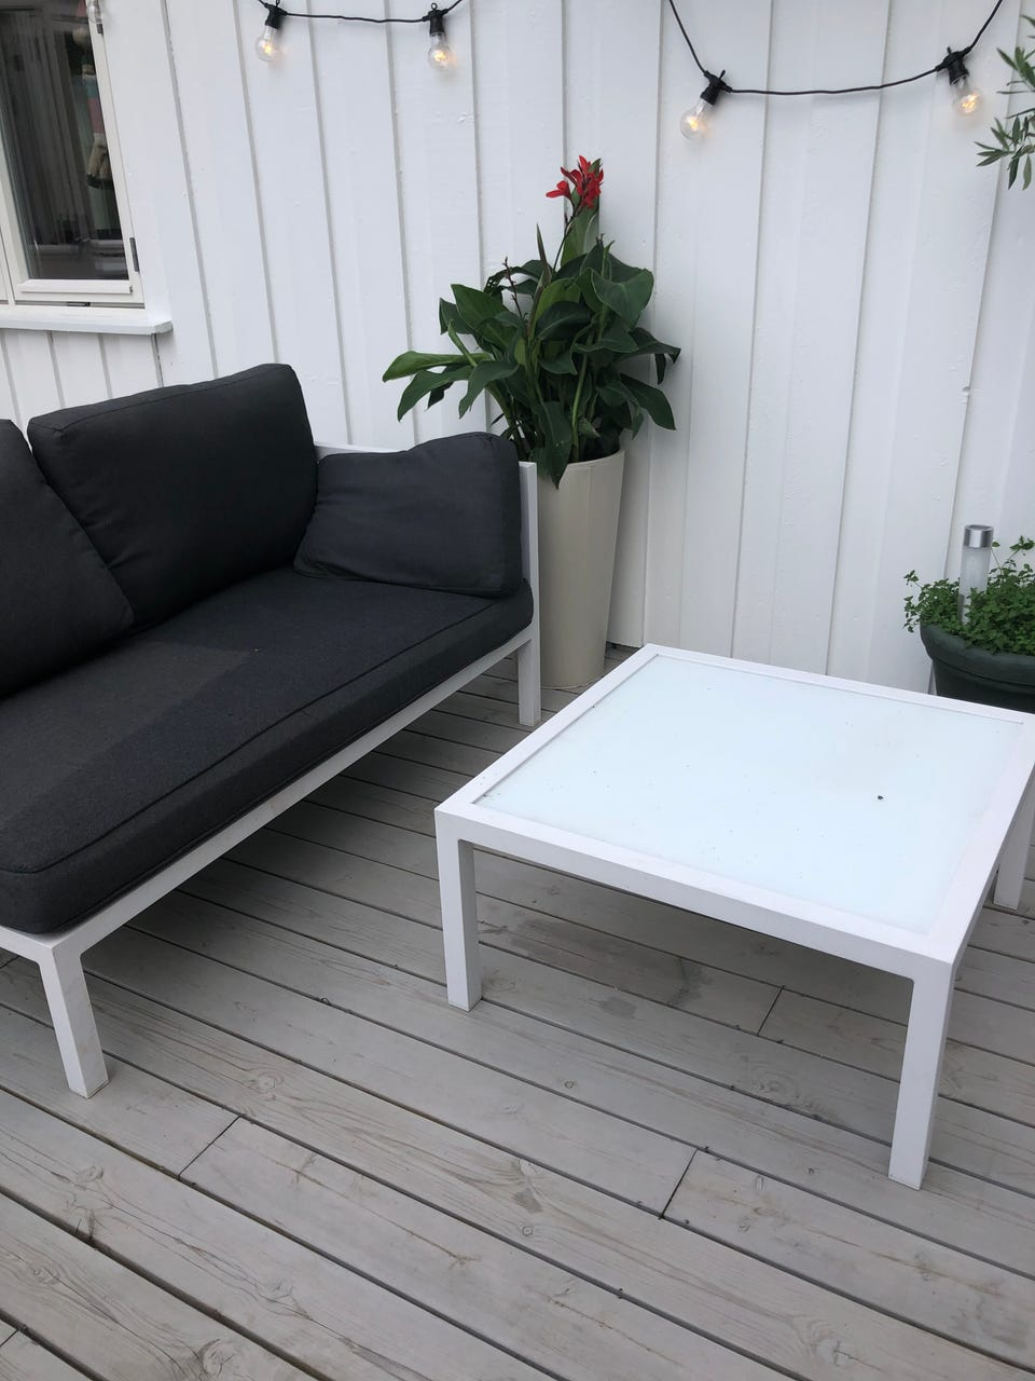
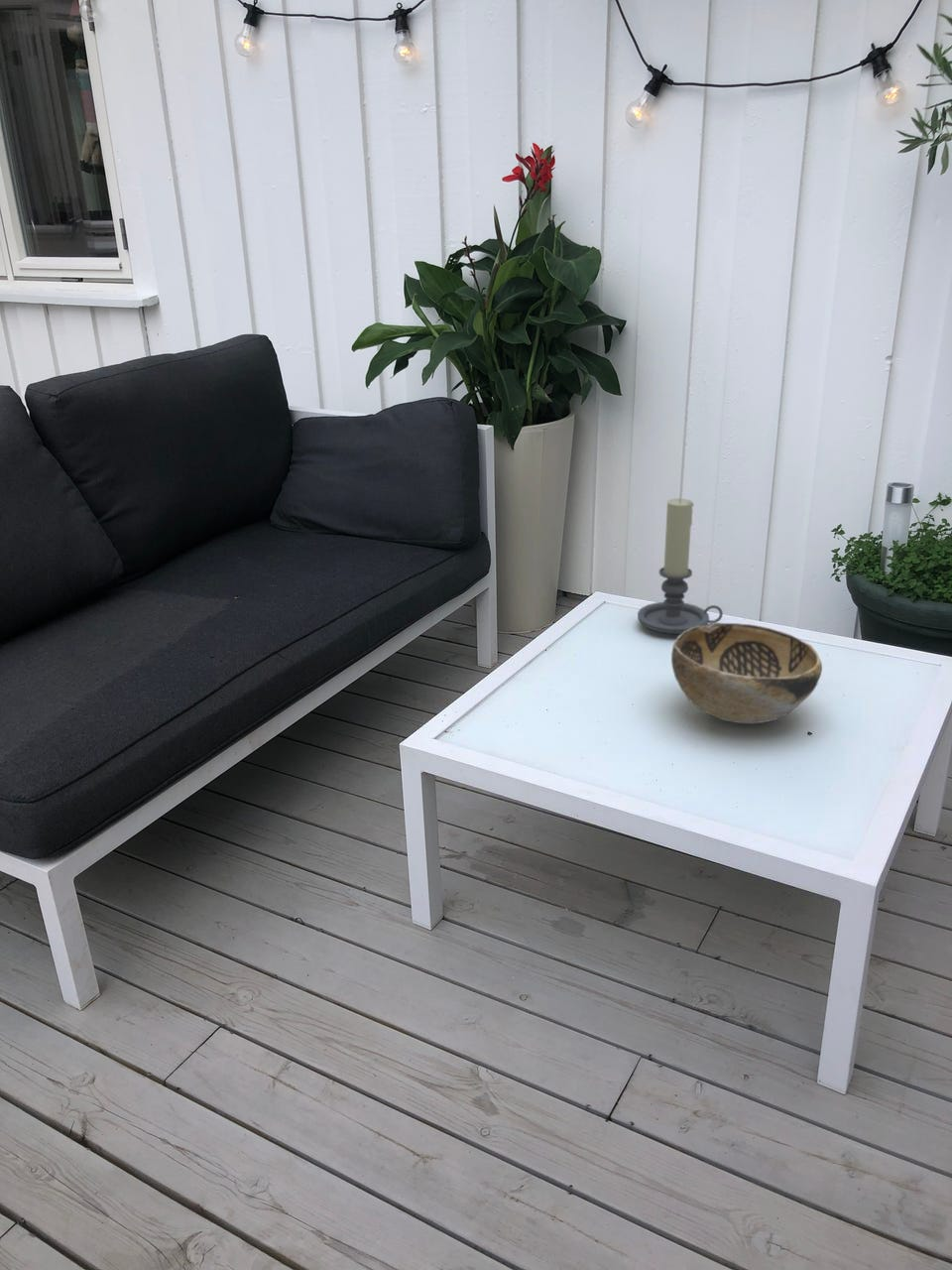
+ decorative bowl (744, 680)
+ candle holder (683, 564)
